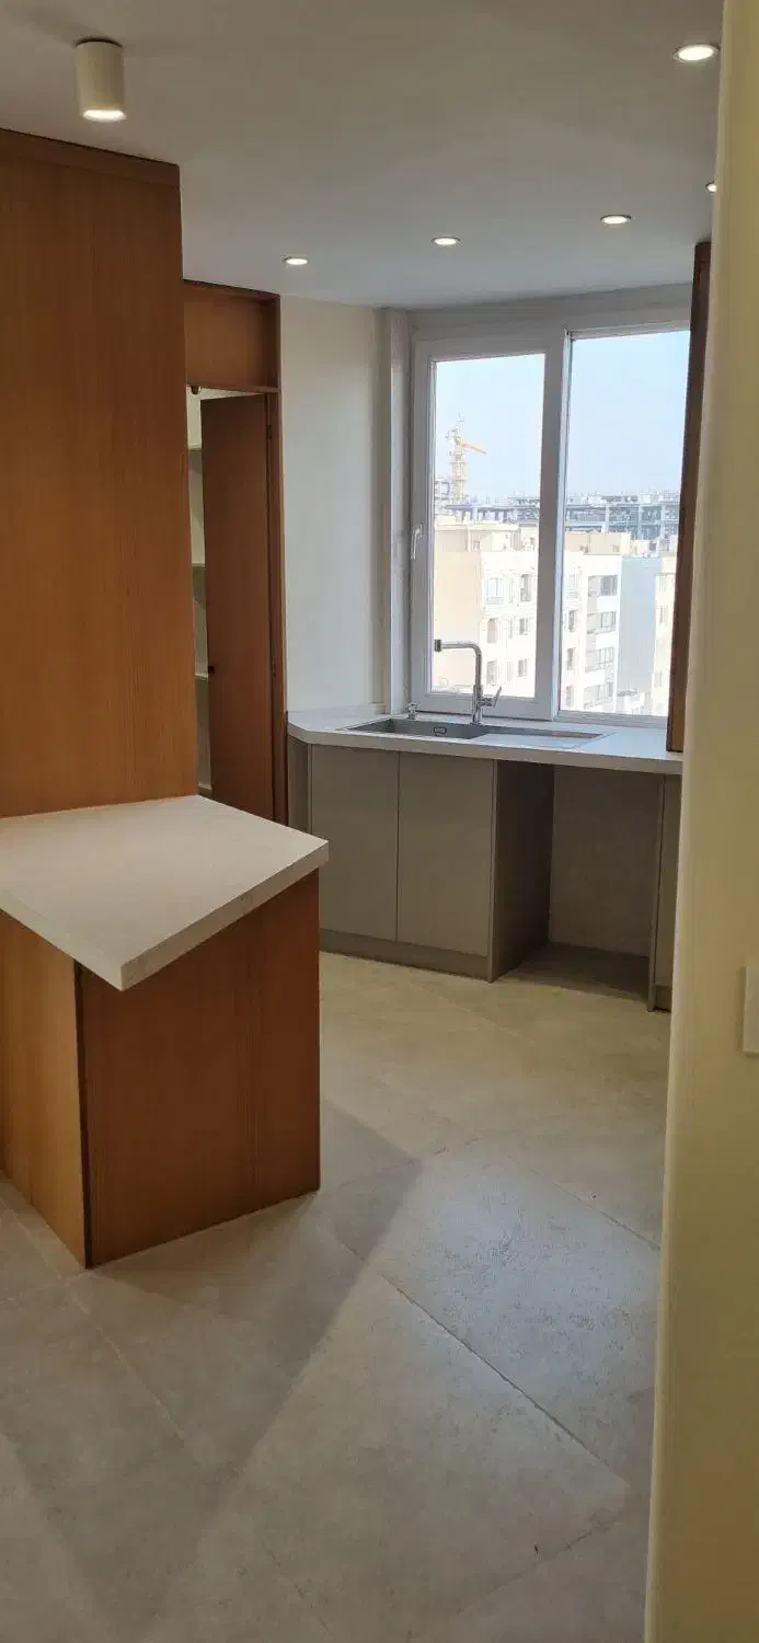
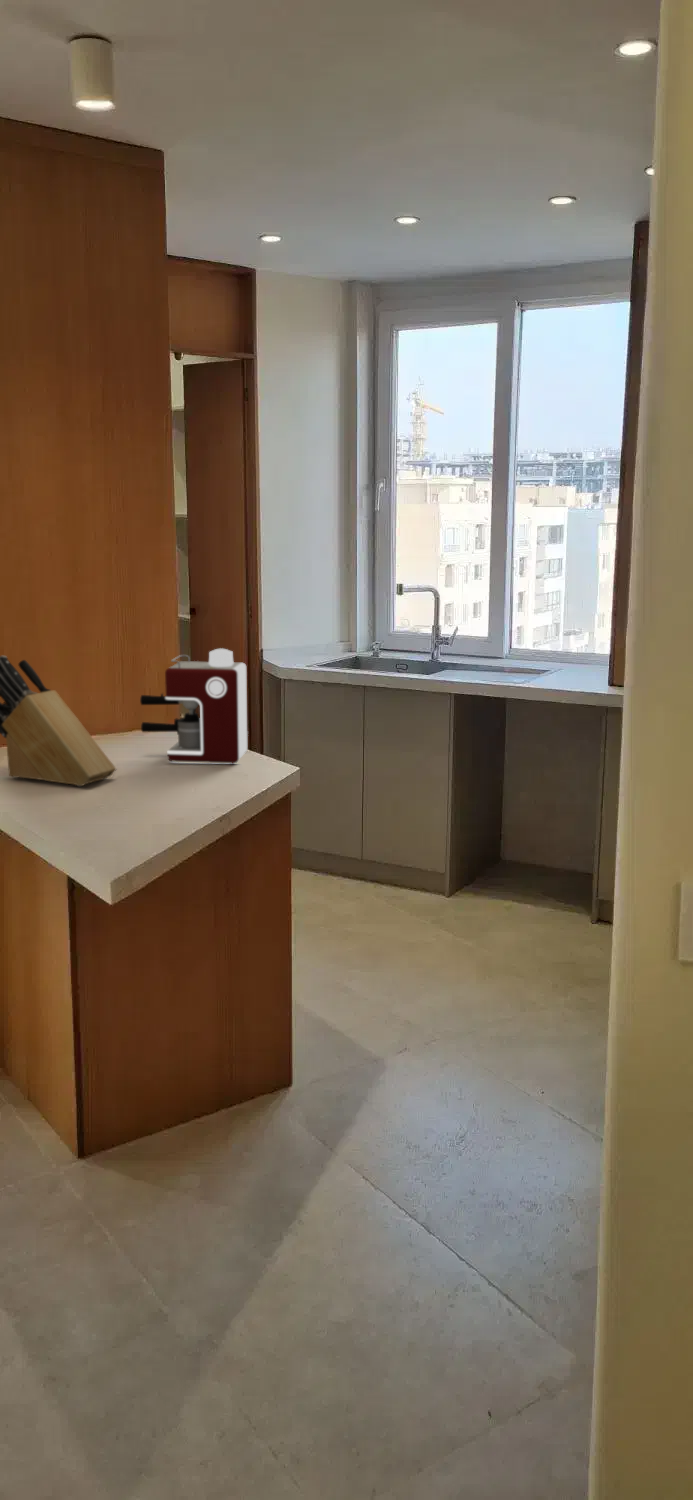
+ knife block (45, 717)
+ coffee maker (191, 703)
